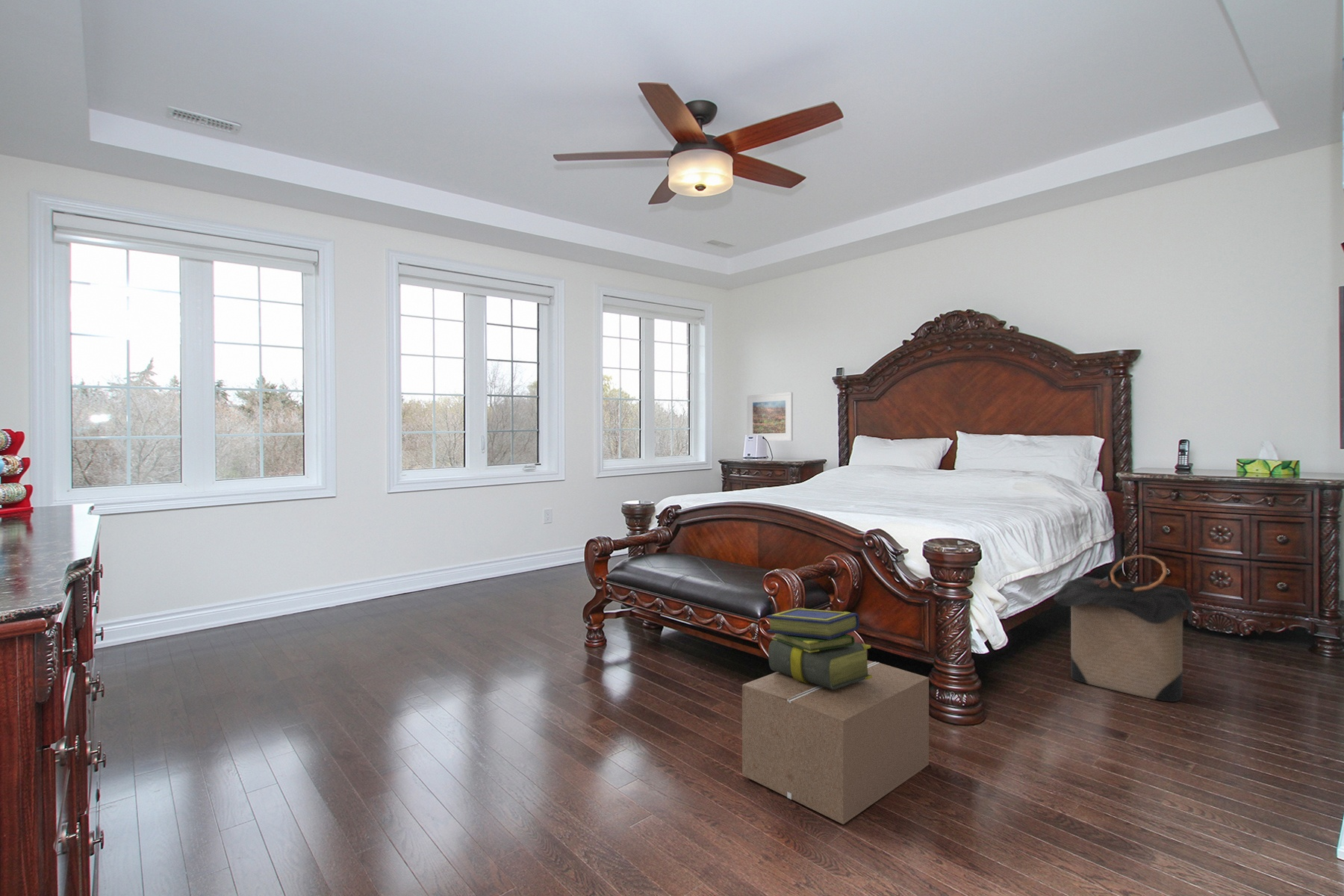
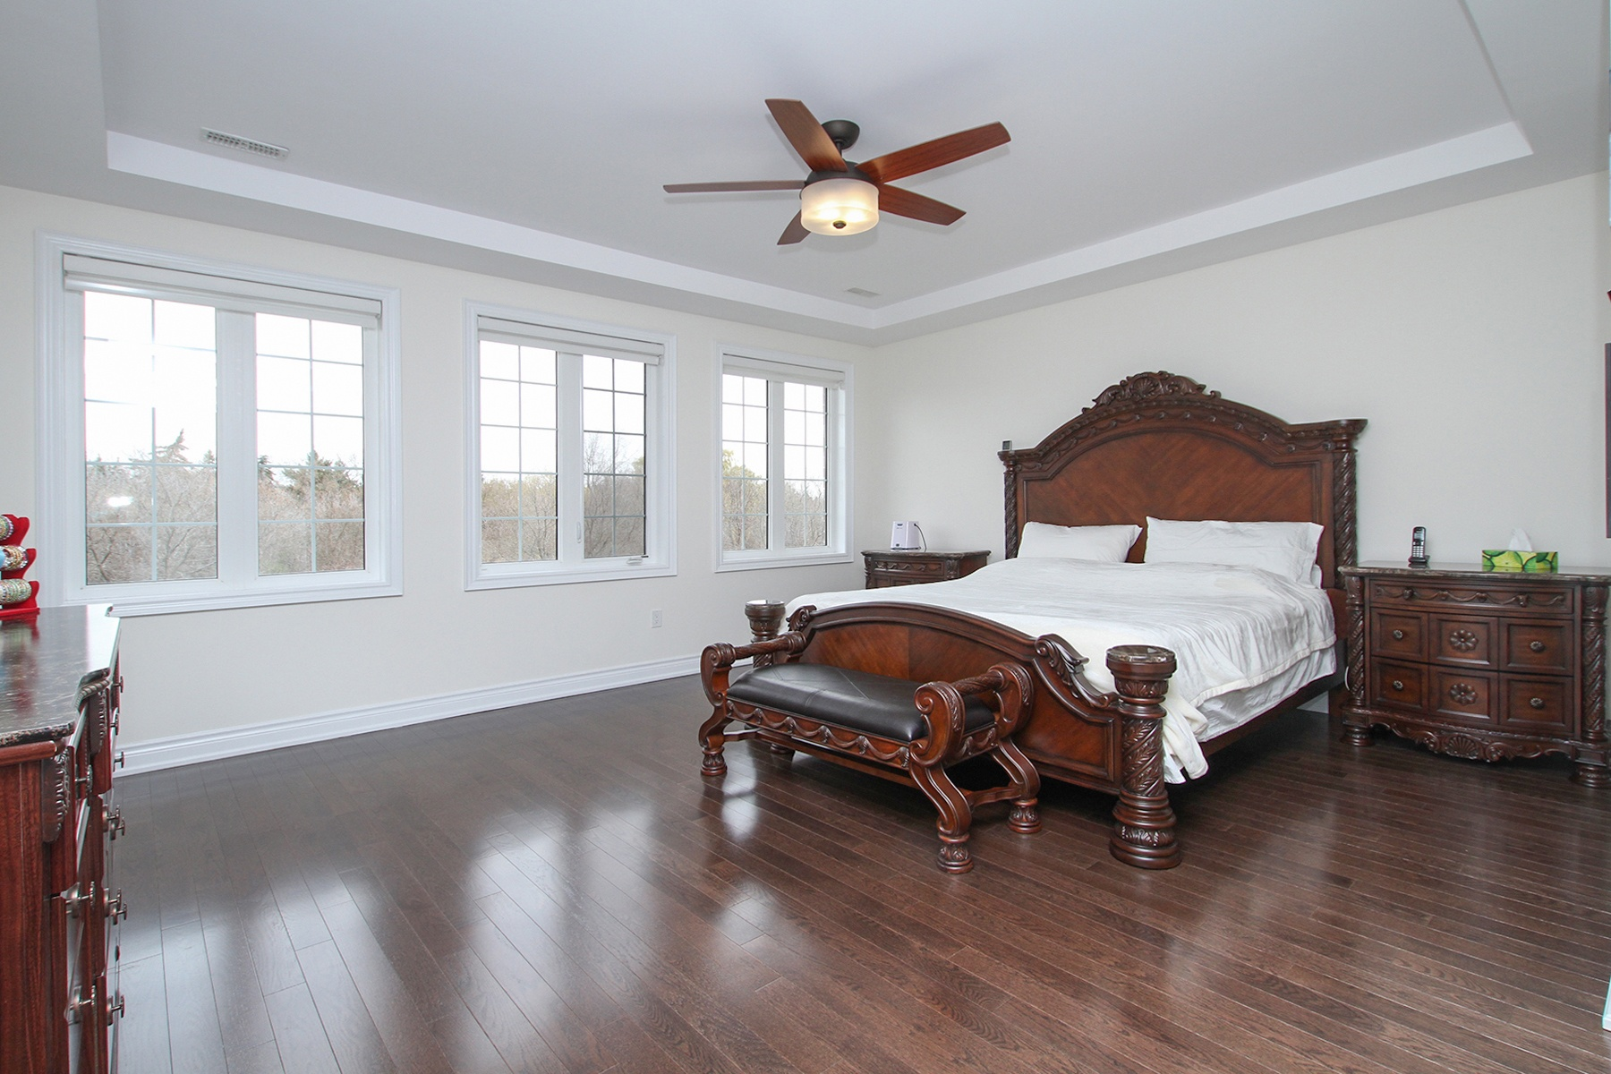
- cardboard box (836, 724)
- stack of books (814, 643)
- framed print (769, 417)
- laundry hamper (1121, 620)
